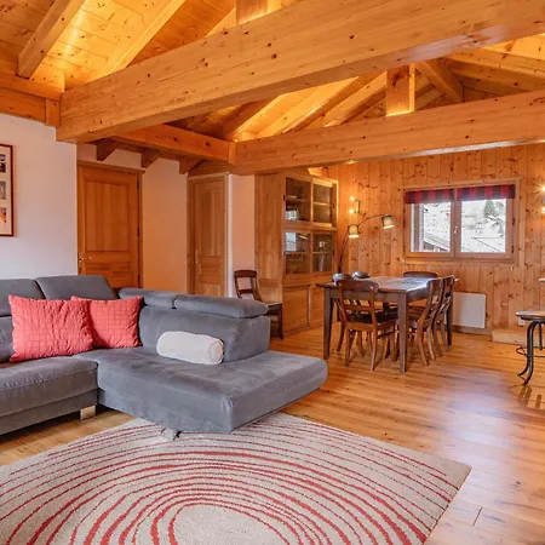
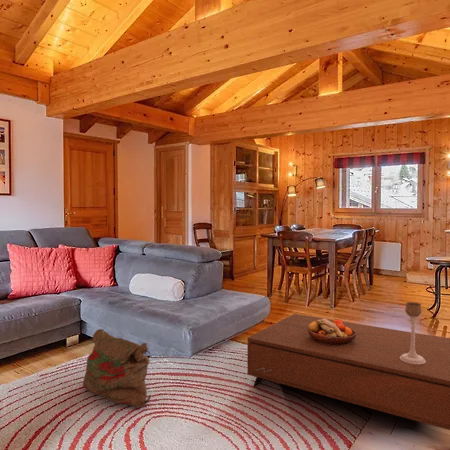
+ candle holder (412, 331)
+ bag (117, 364)
+ coffee table (360, 367)
+ fruit bowl (331, 328)
